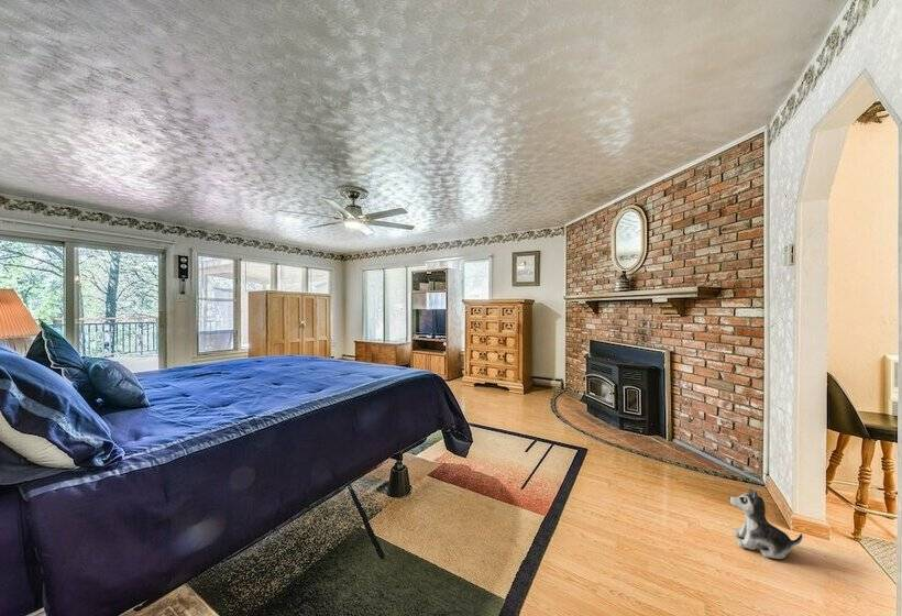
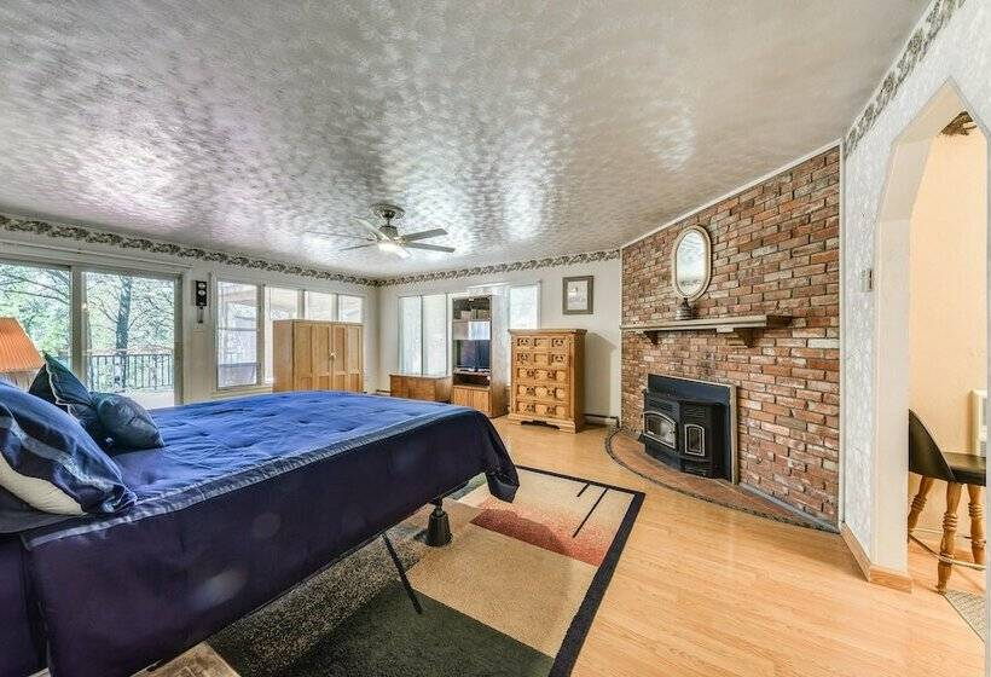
- plush toy (765, 518)
